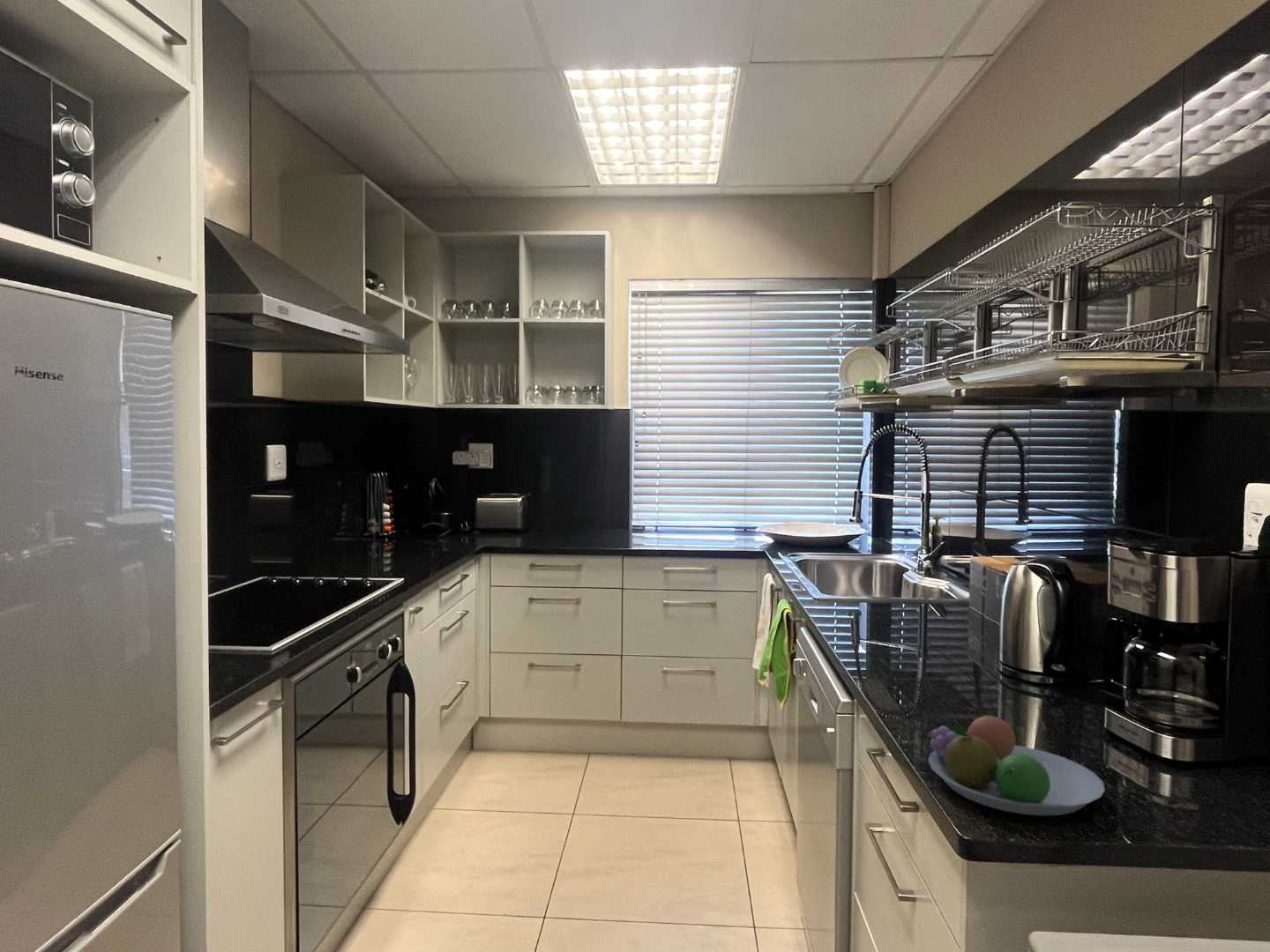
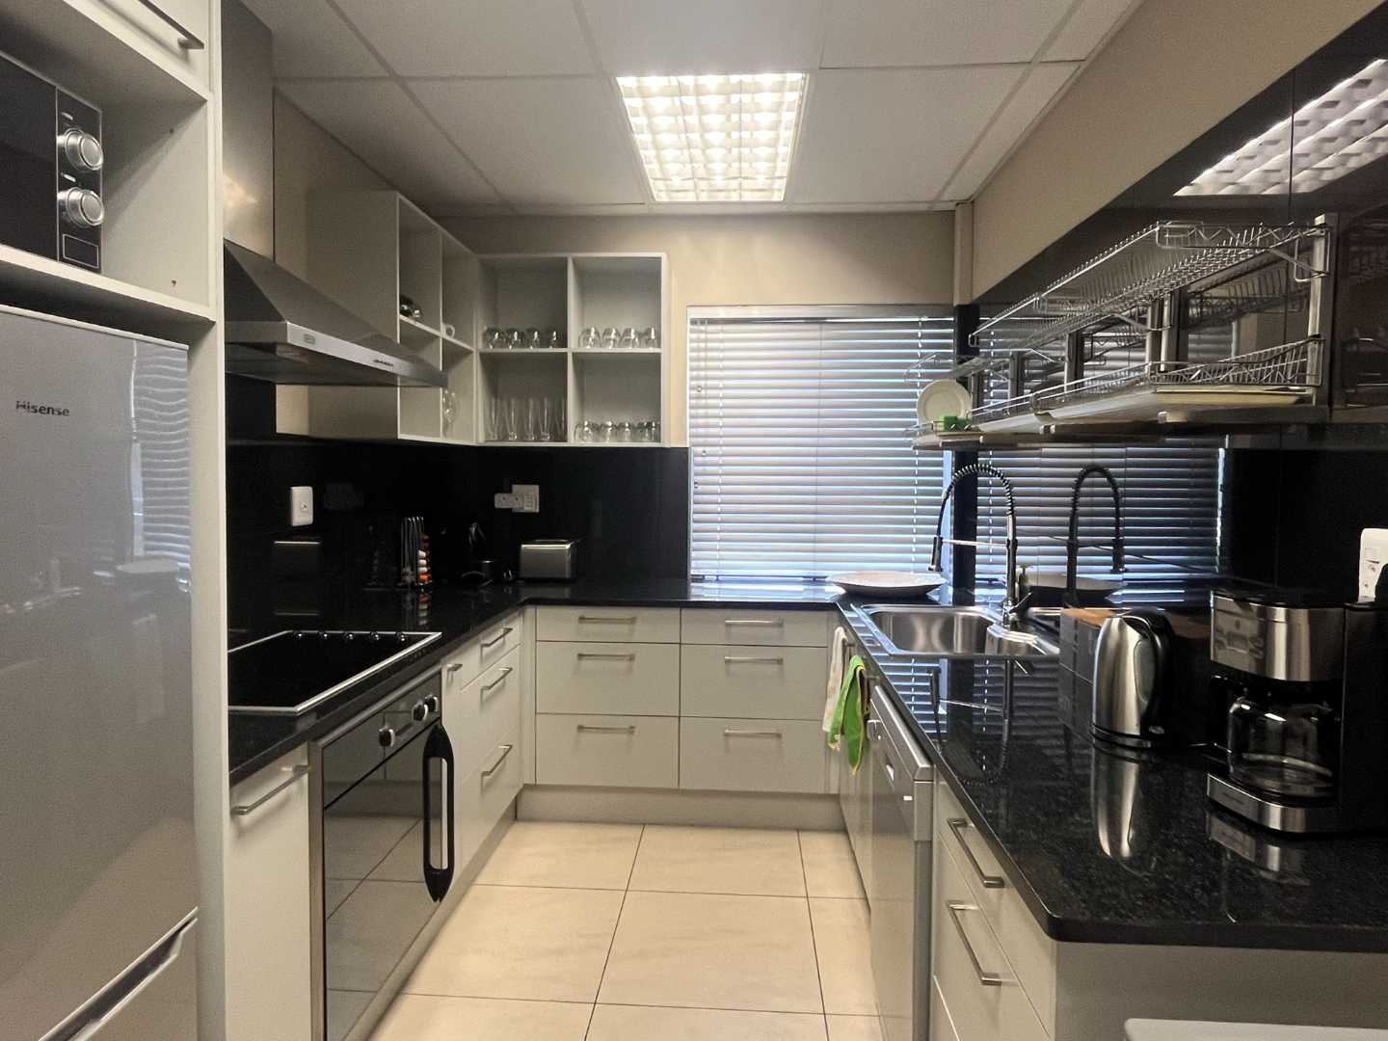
- fruit bowl (1010, 757)
